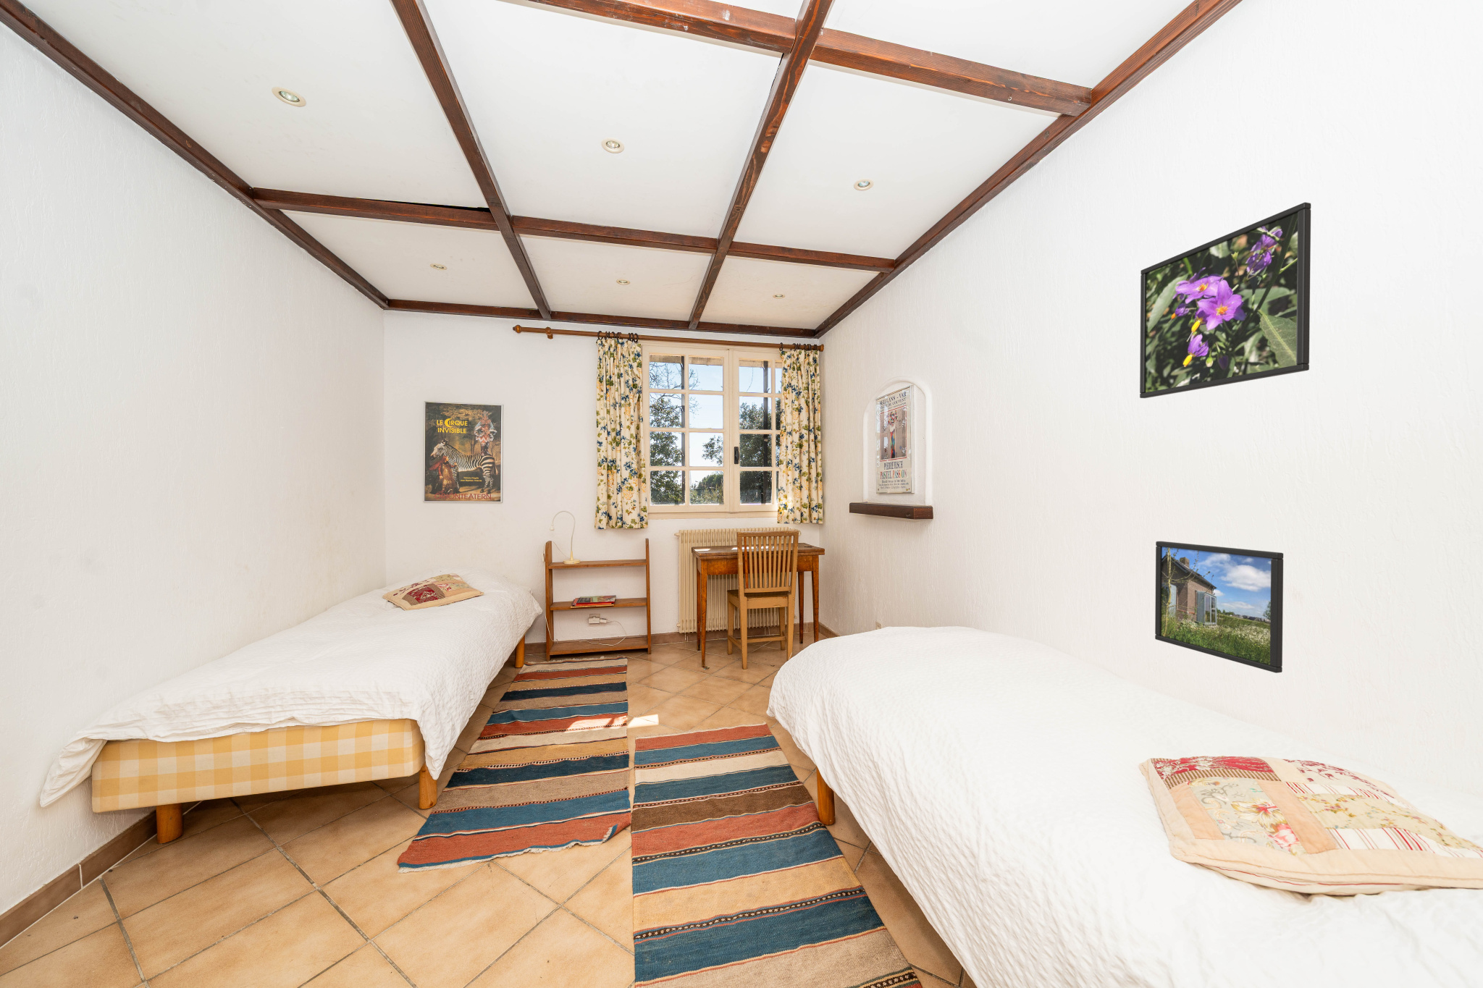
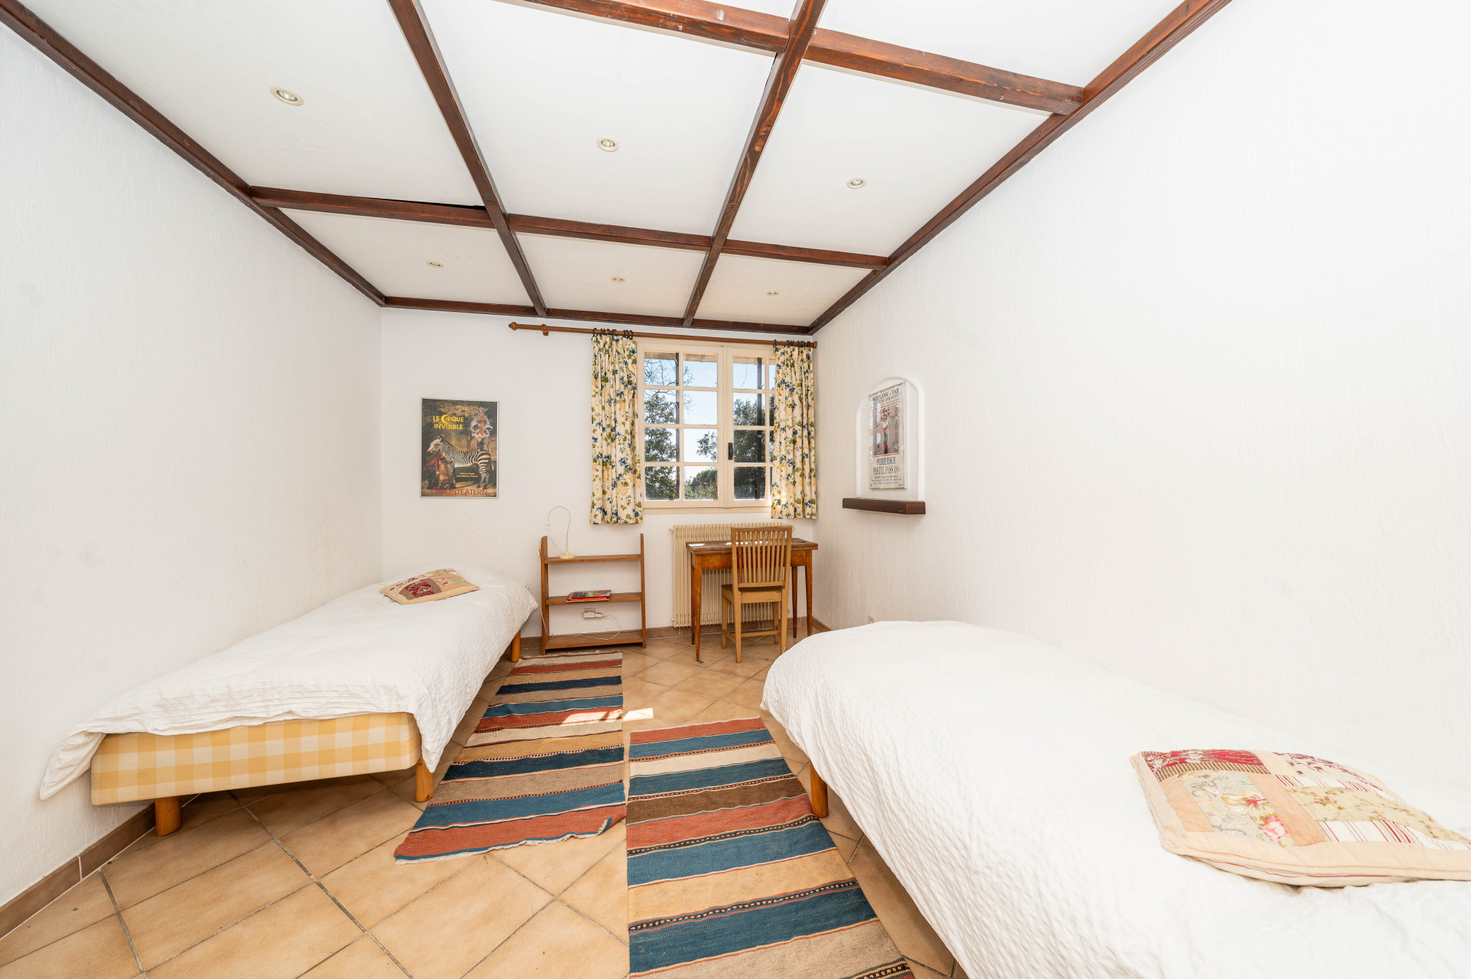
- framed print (1214, 313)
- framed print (1212, 600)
